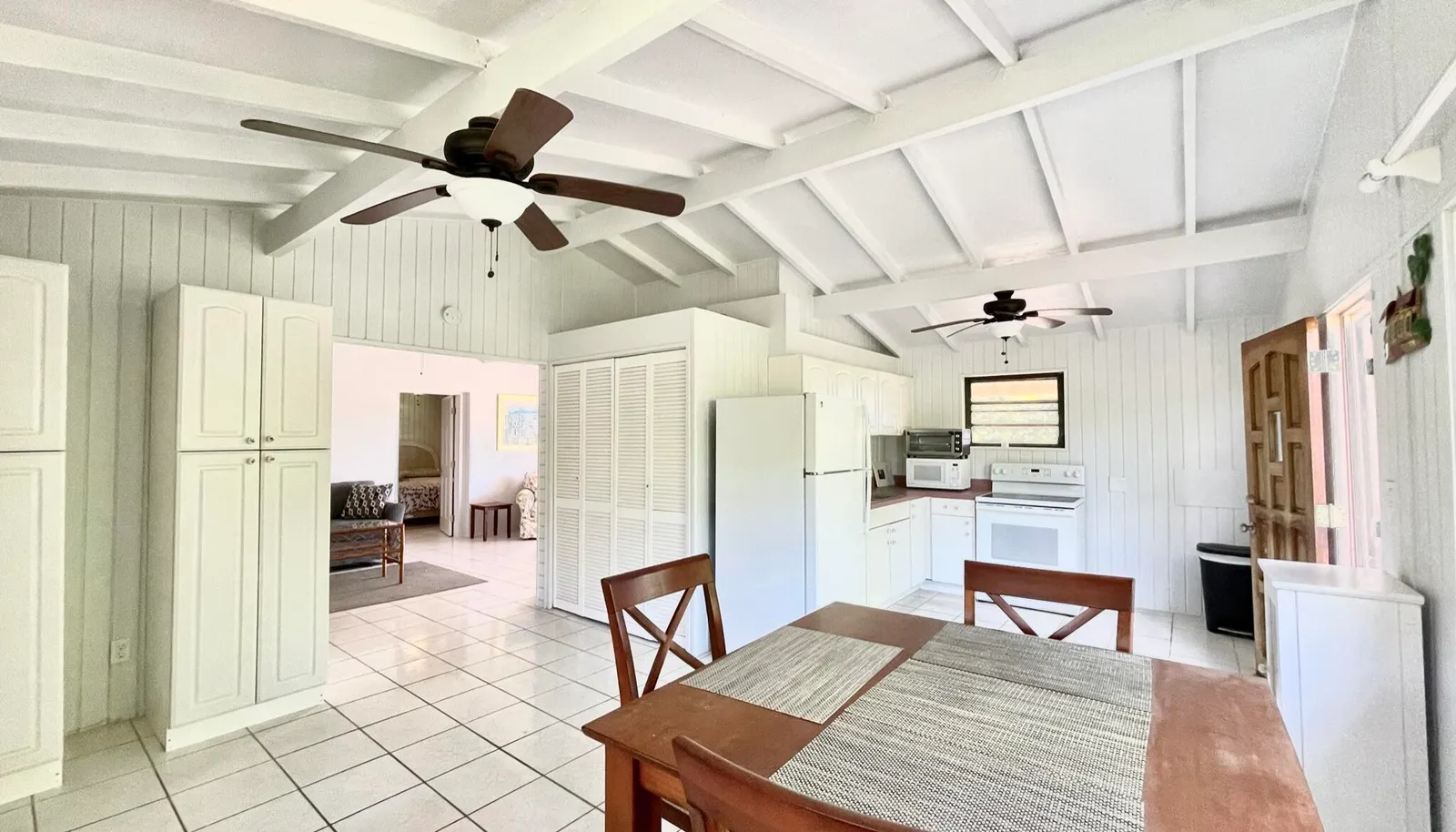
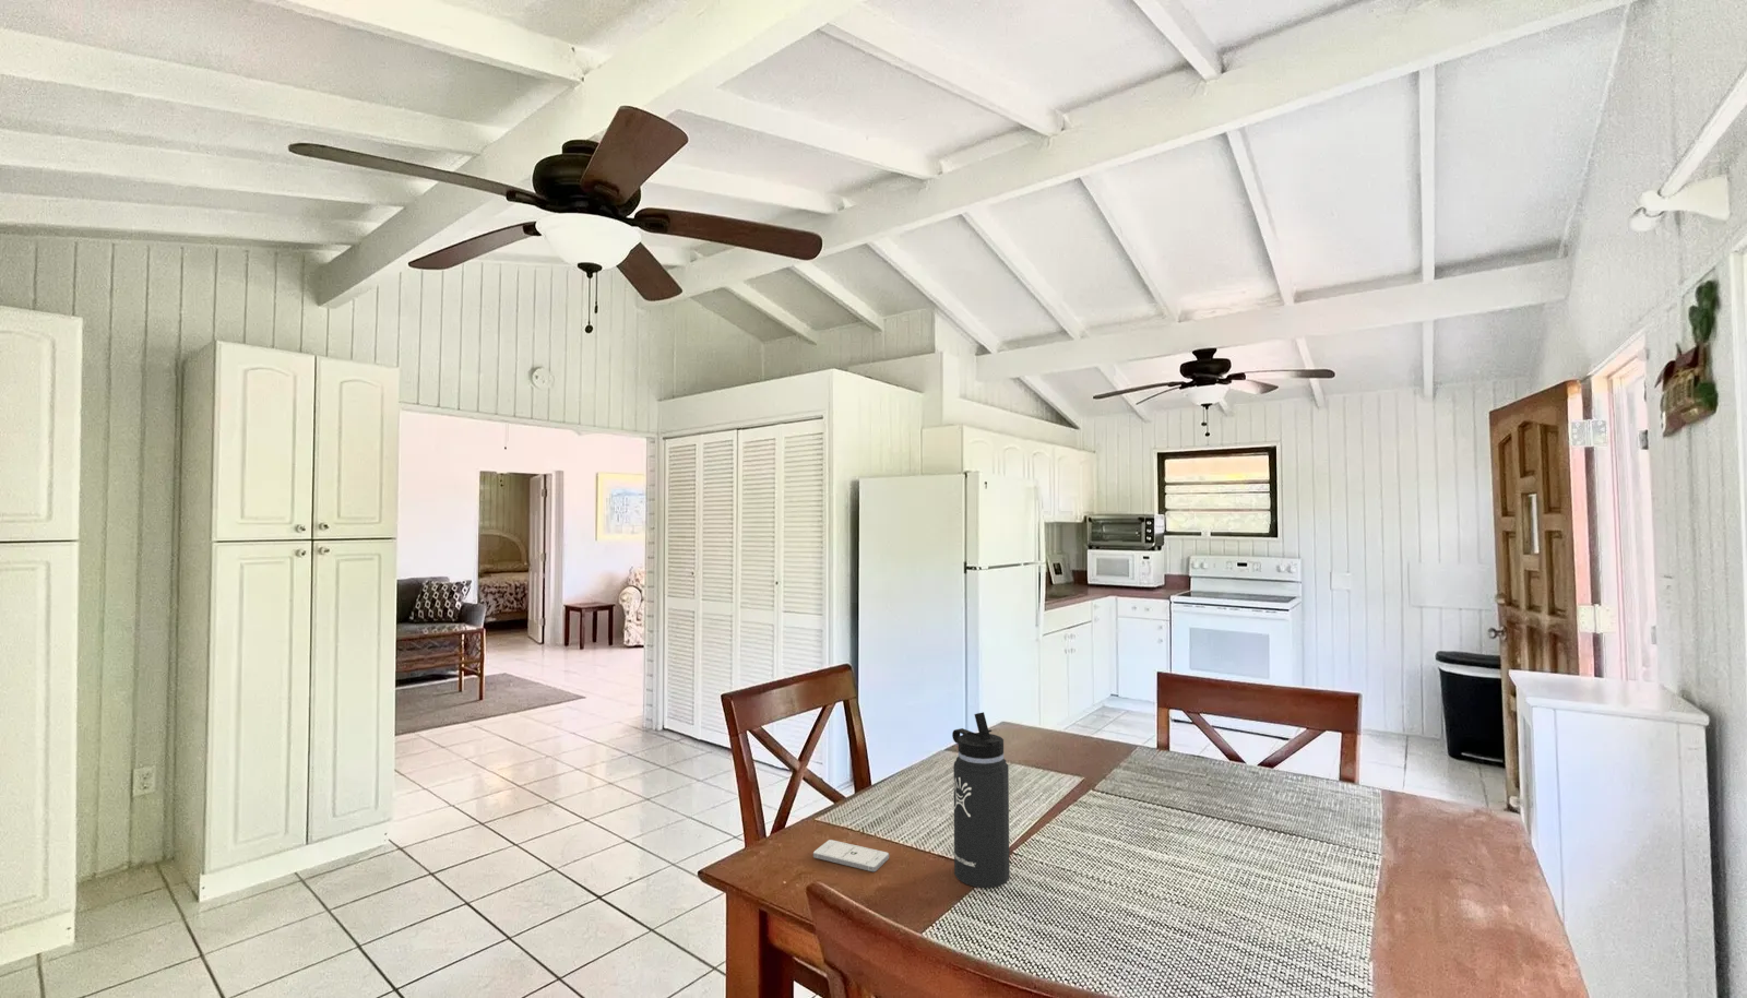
+ thermos bottle (977, 790)
+ smartphone (851, 855)
